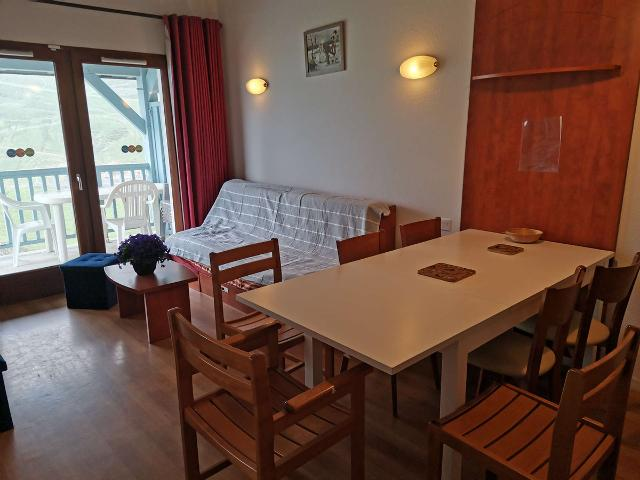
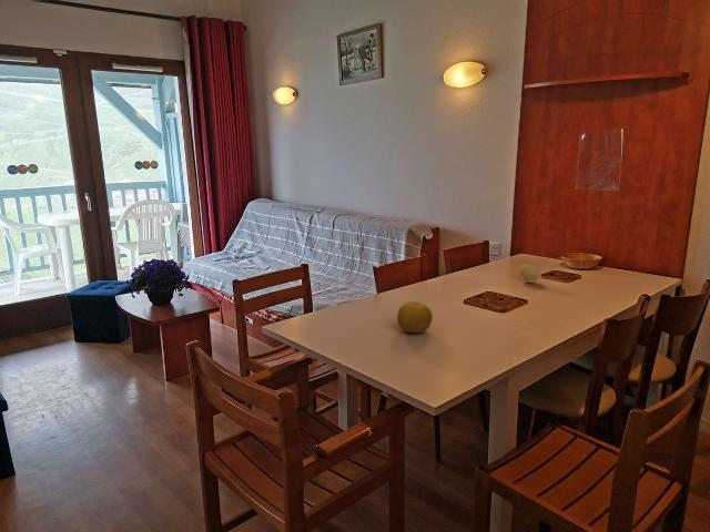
+ fruit (529, 272)
+ fruit (414, 317)
